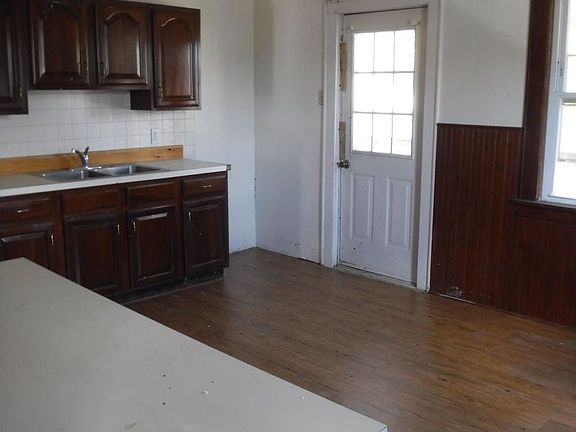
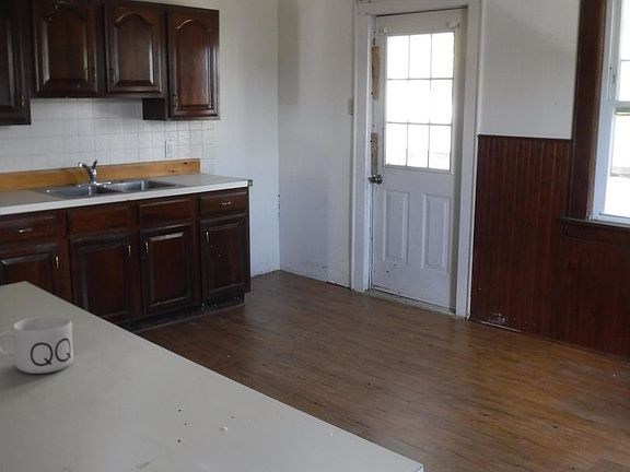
+ mug (33, 344)
